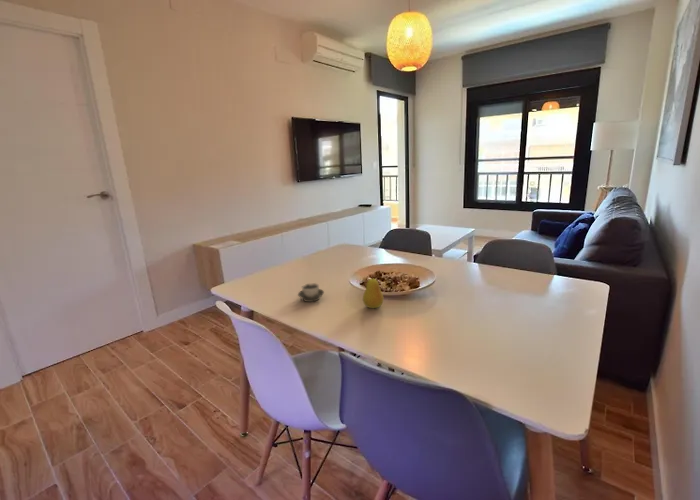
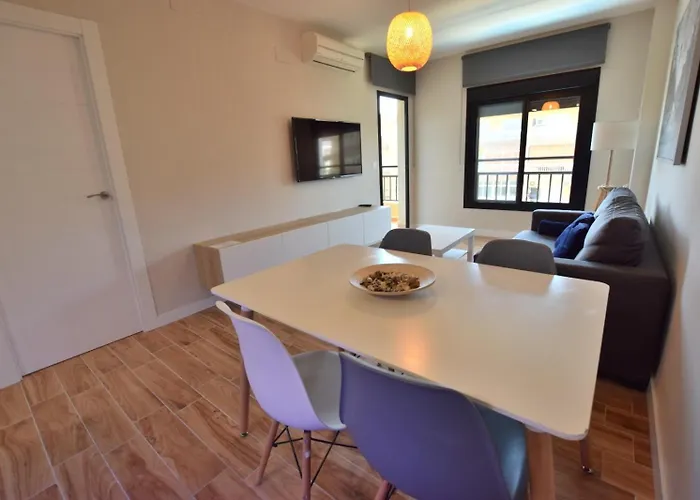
- cup (310, 292)
- fruit (372, 290)
